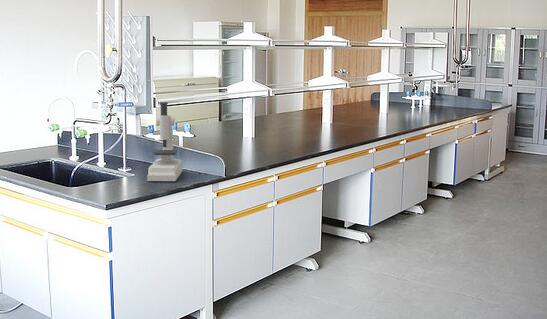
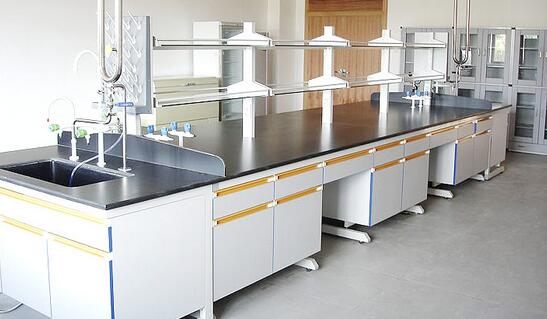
- microscope (164, 139)
